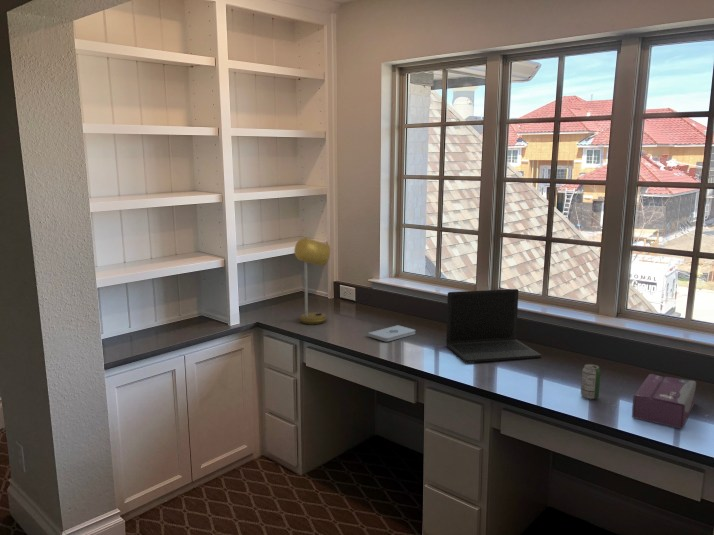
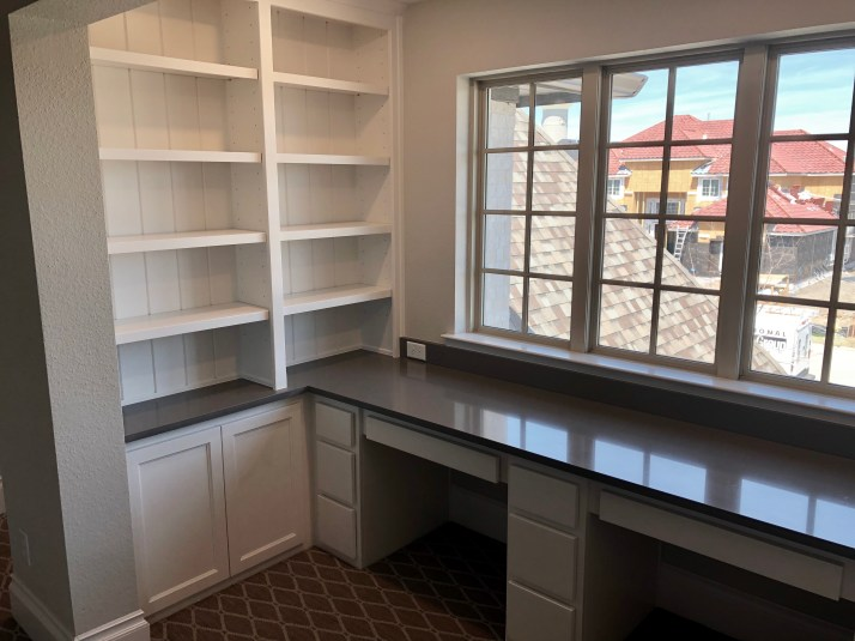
- laptop (493, 323)
- notepad (392, 333)
- desk lamp (306, 279)
- beverage can (590, 381)
- tissue box (664, 398)
